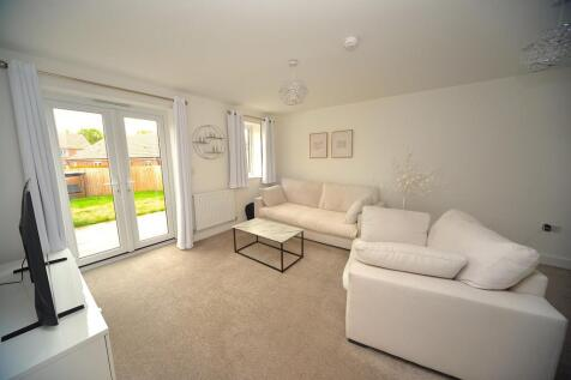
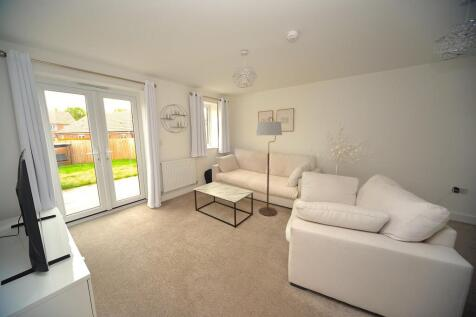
+ floor lamp (268, 165)
